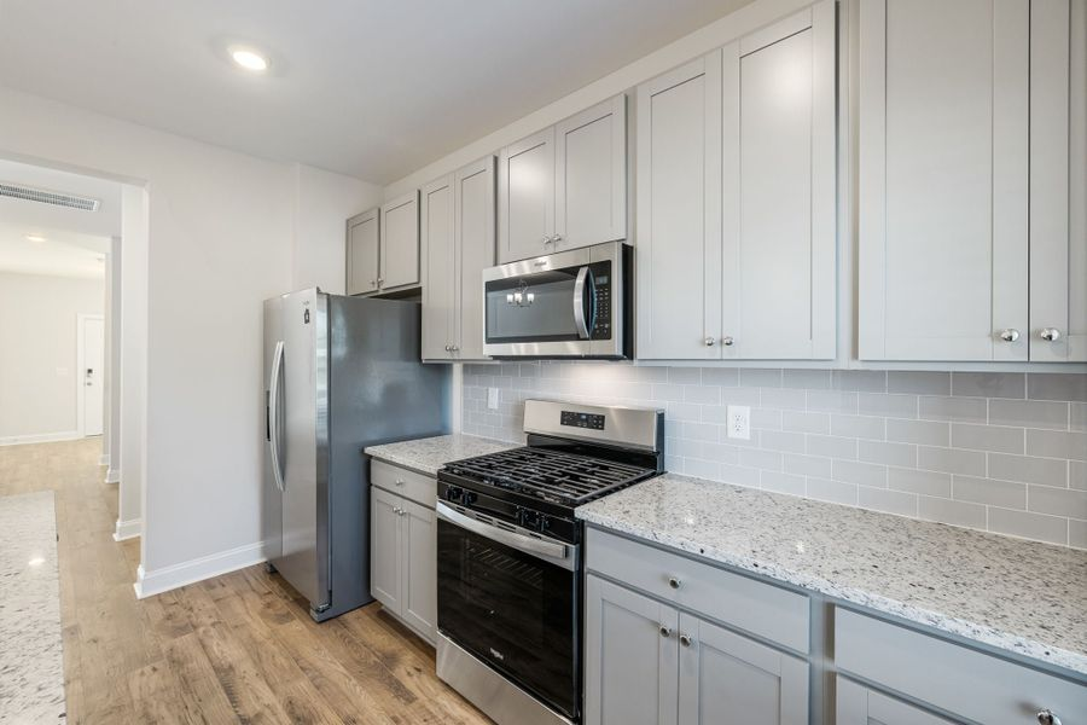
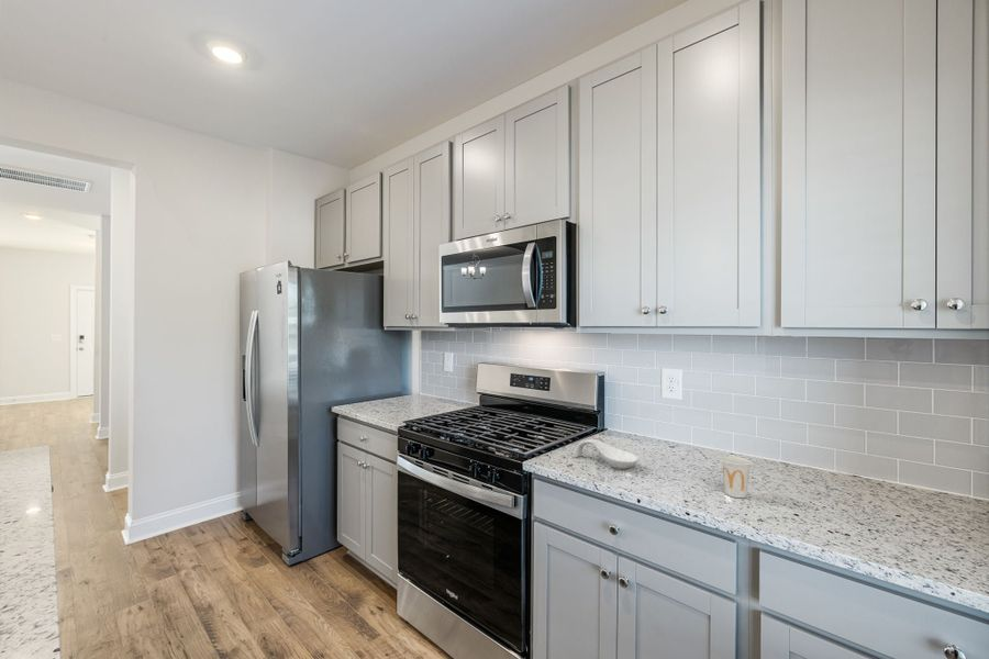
+ cup (735, 477)
+ spoon rest (604, 453)
